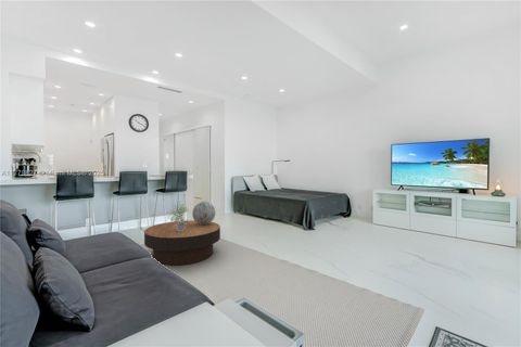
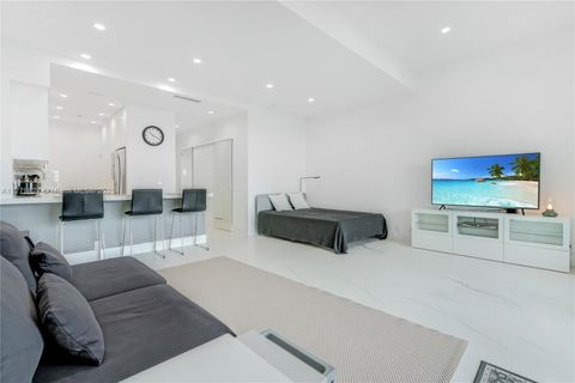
- decorative sphere (203, 213)
- potted plant (179, 215)
- coffee table (183, 241)
